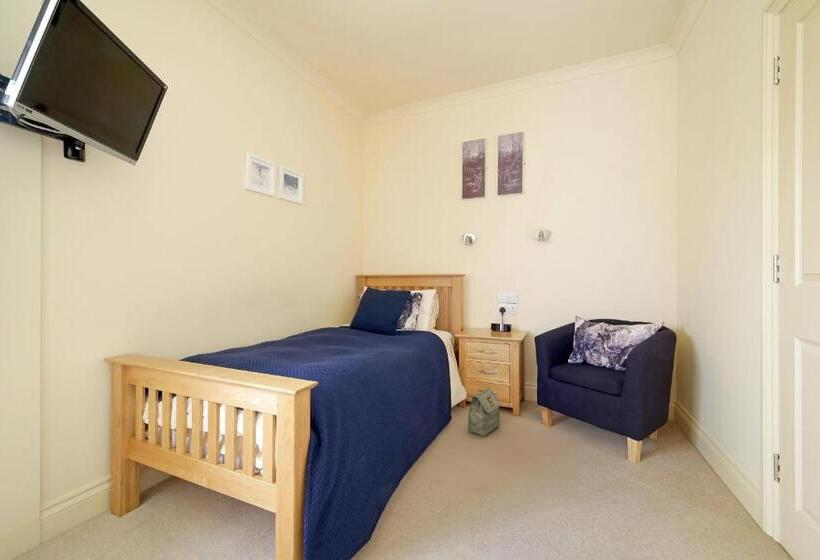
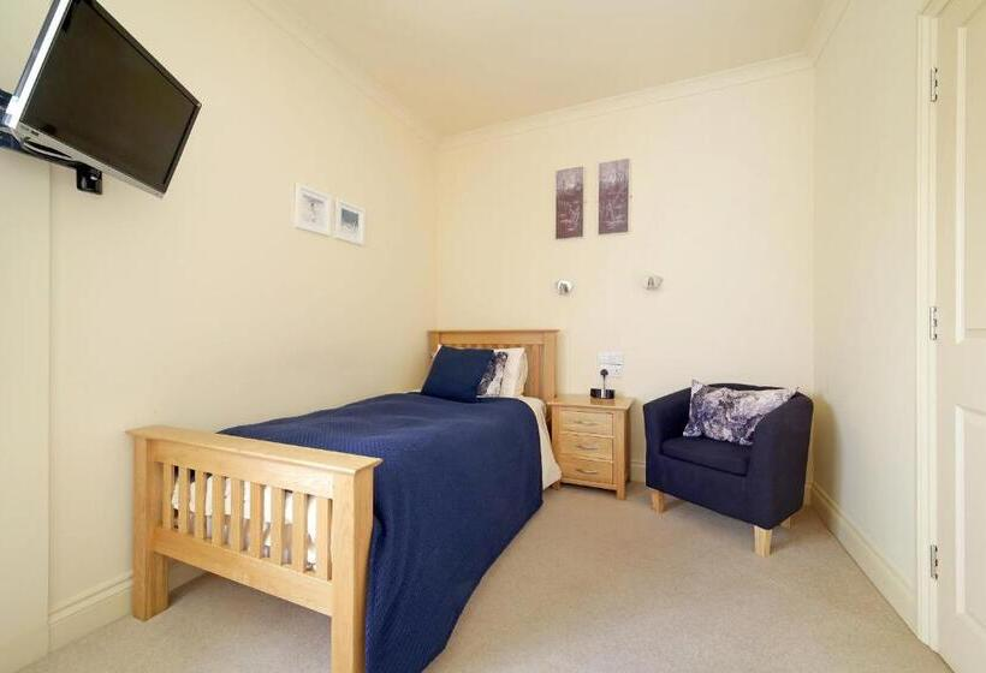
- bag (484, 410)
